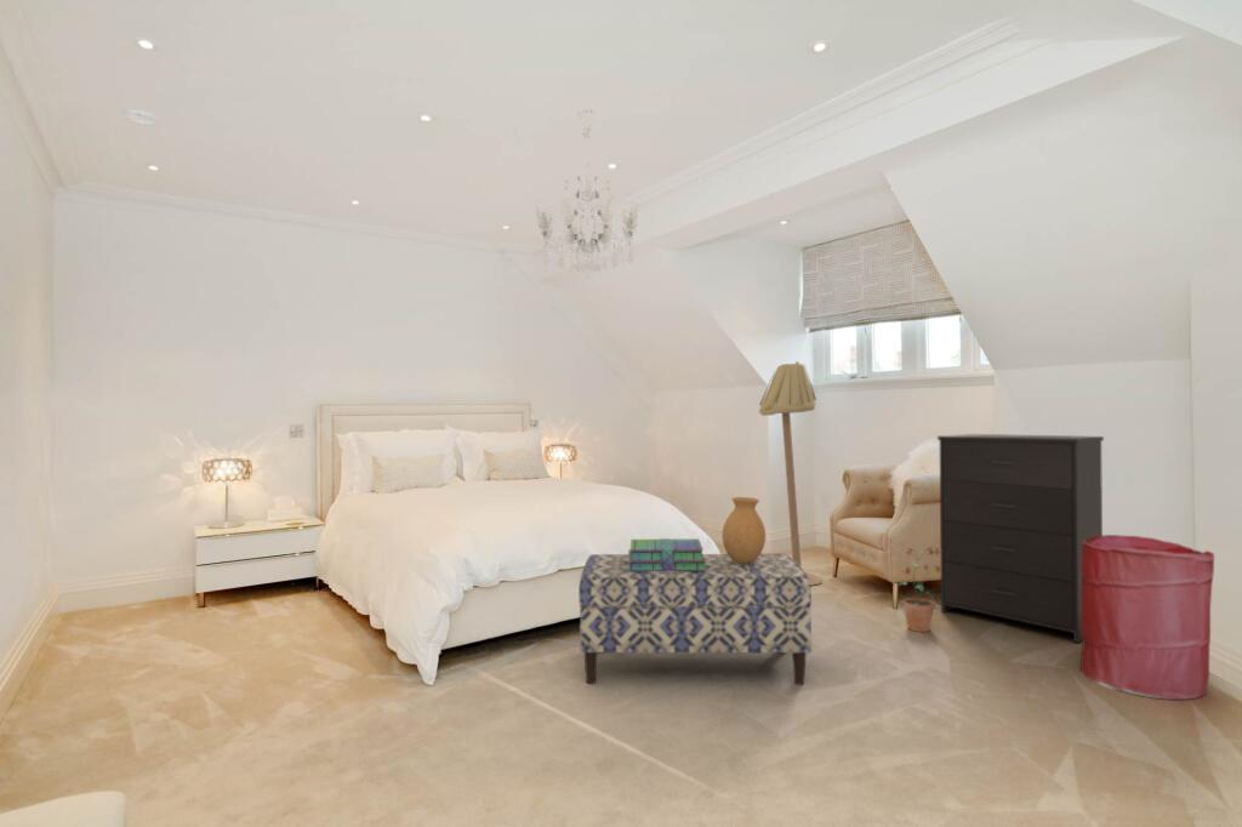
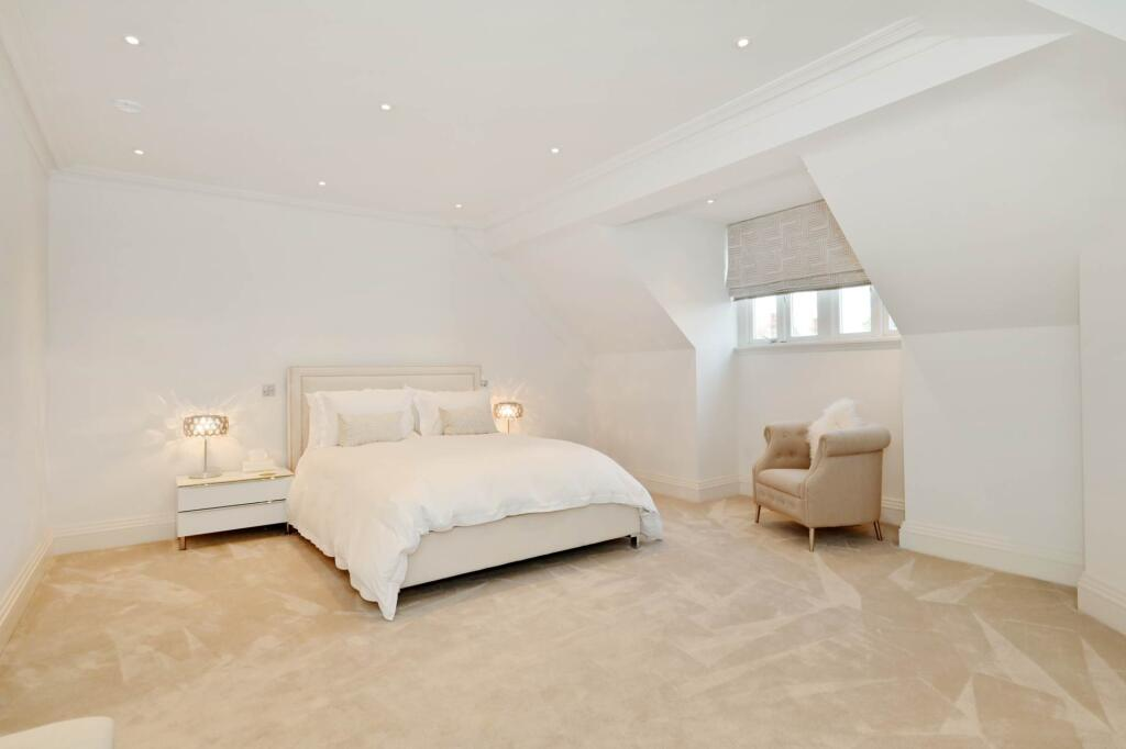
- potted plant (919, 586)
- vase (742, 530)
- stack of books (665, 553)
- dresser (1016, 527)
- bench (691, 615)
- laundry hamper (1145, 610)
- floor lamp (790, 472)
- chandelier (587, 199)
